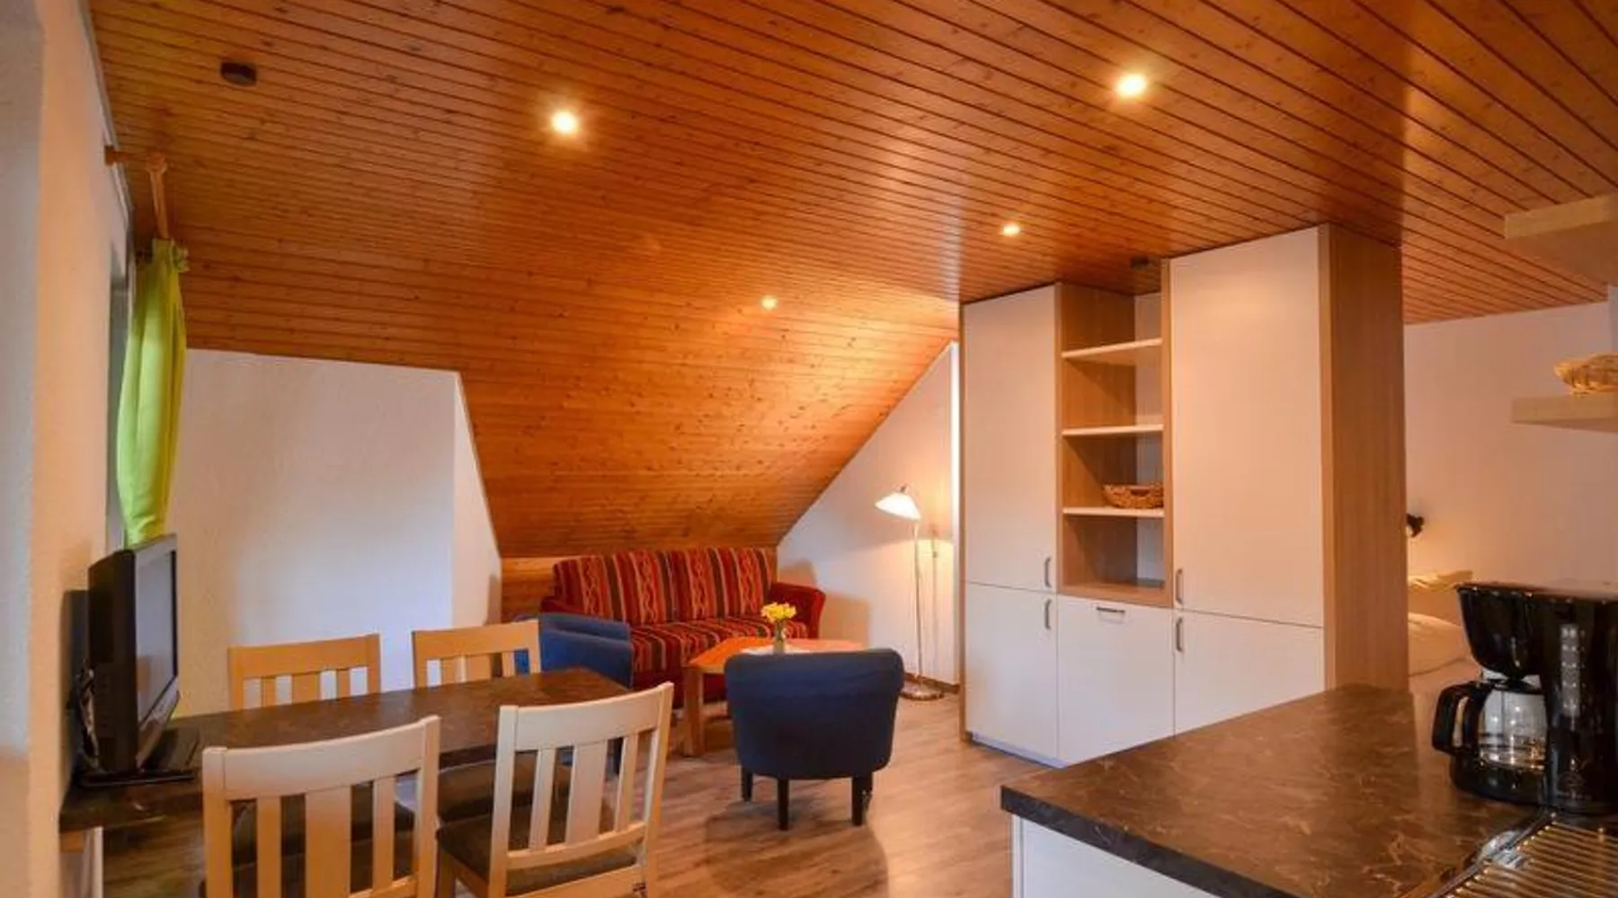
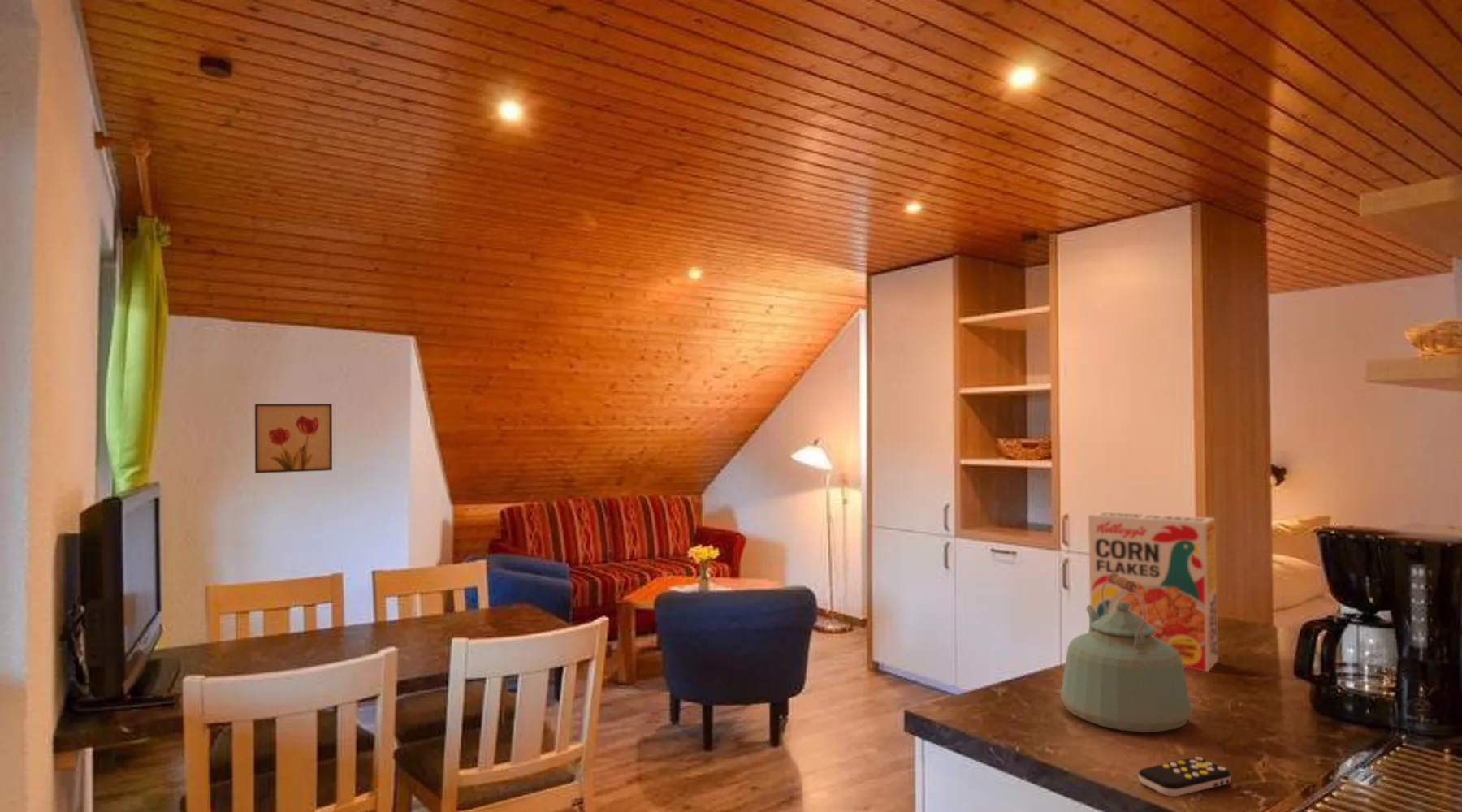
+ wall art (294, 438)
+ cereal box (1151, 586)
+ kettle (1118, 642)
+ remote control (1184, 775)
